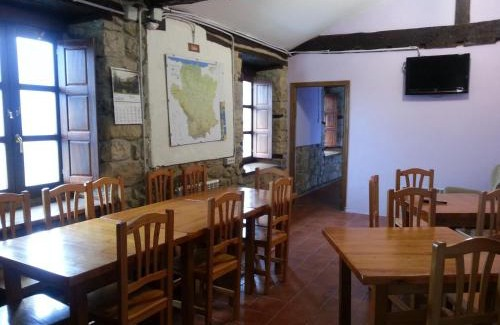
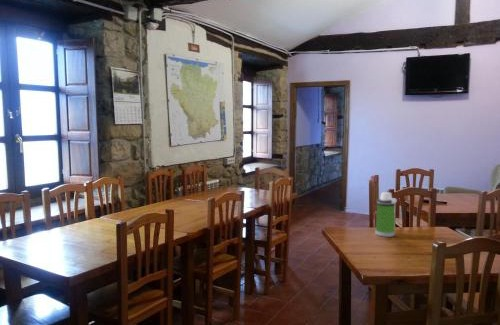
+ water bottle (386, 213)
